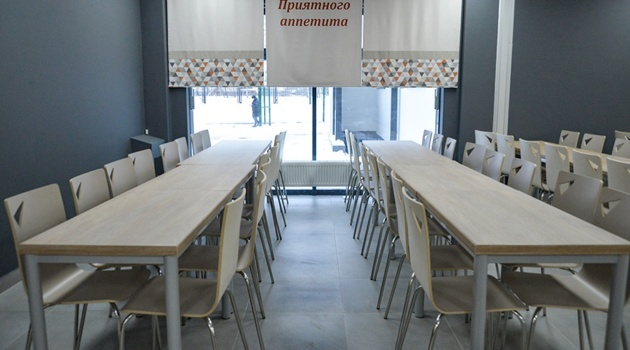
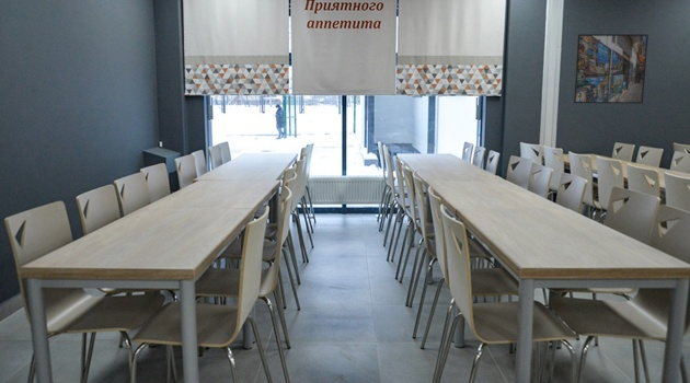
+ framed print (610, 69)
